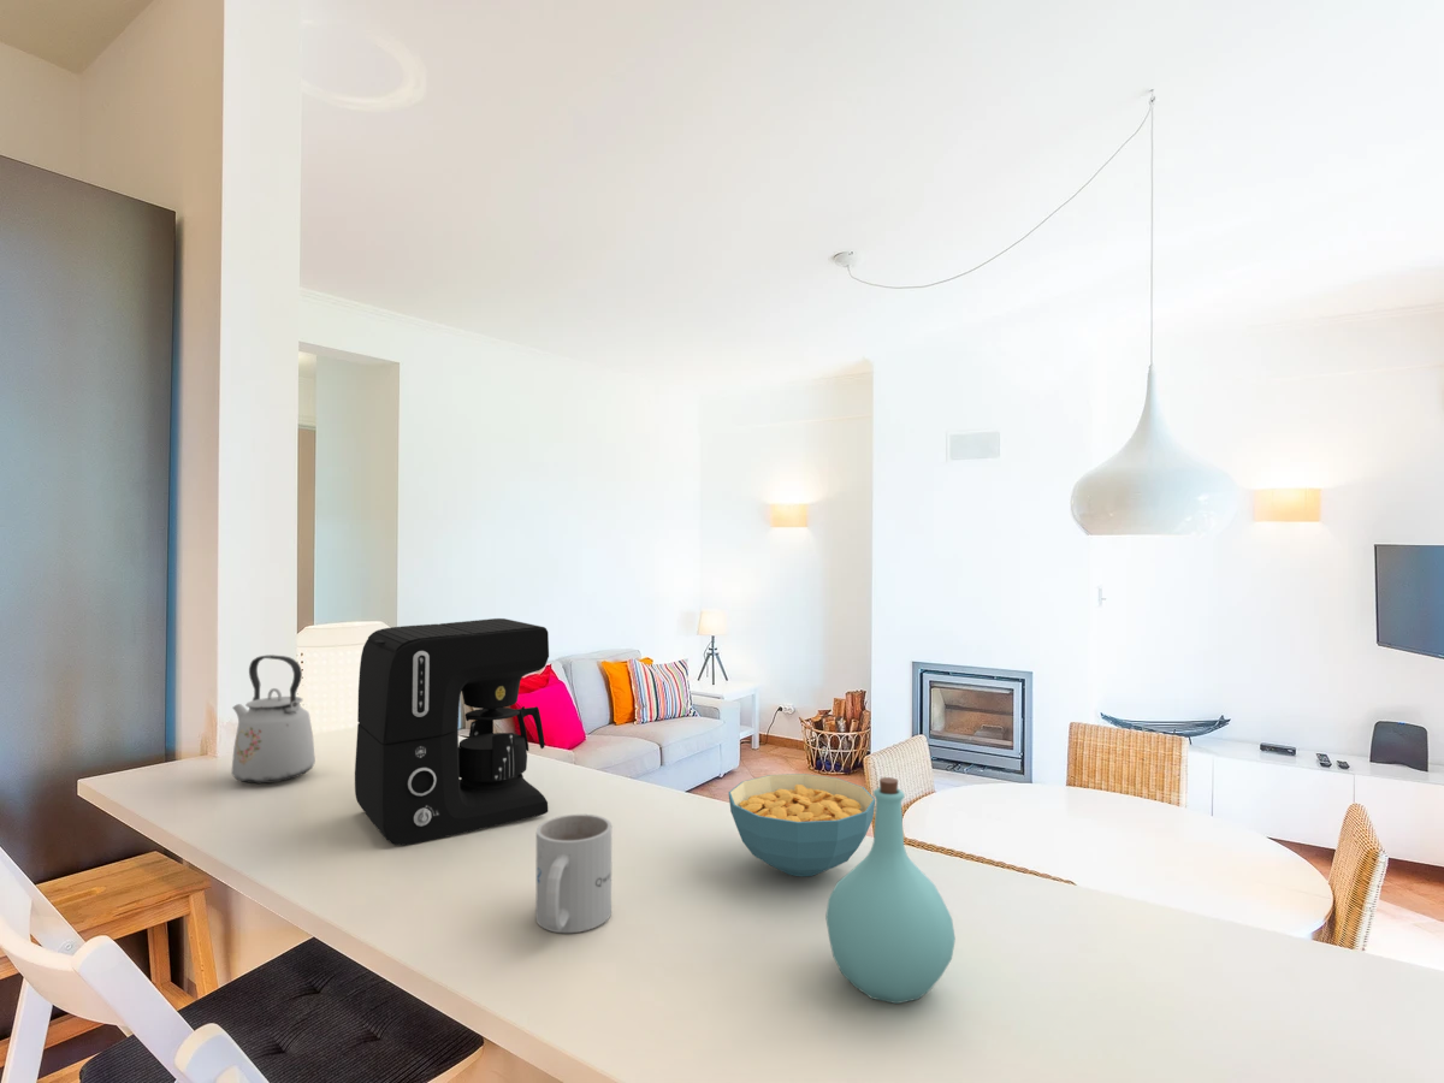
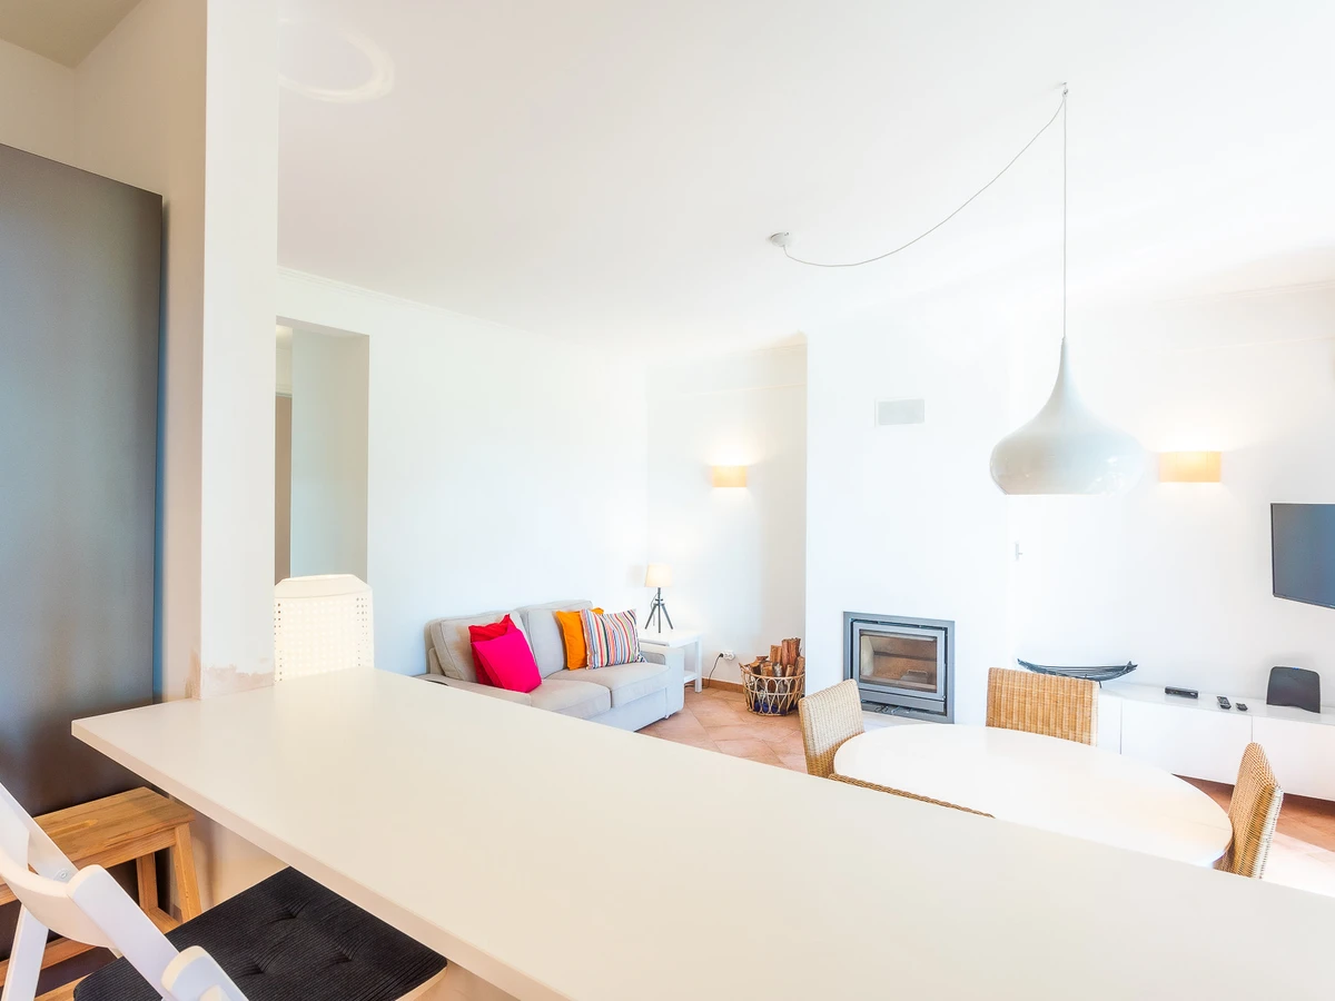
- cereal bowl (800, 830)
- mug (566, 877)
- coffee maker (466, 718)
- bottle (888, 880)
- kettle (265, 715)
